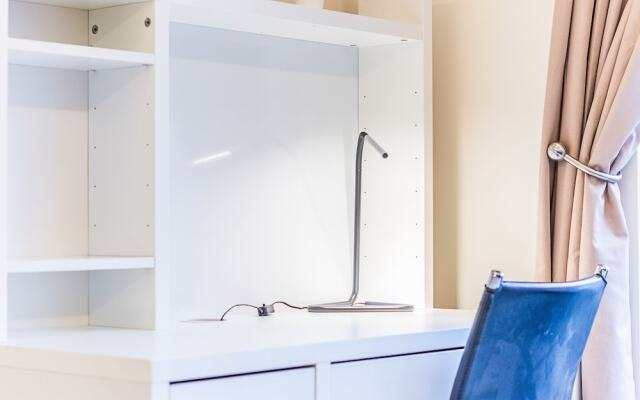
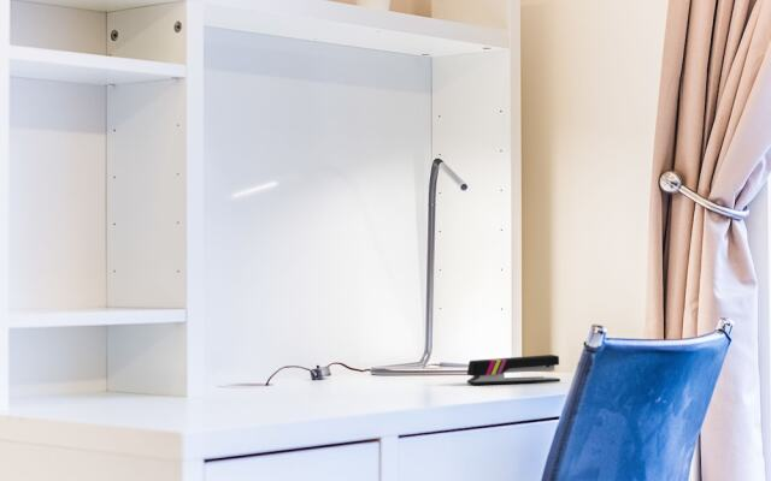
+ stapler (513, 369)
